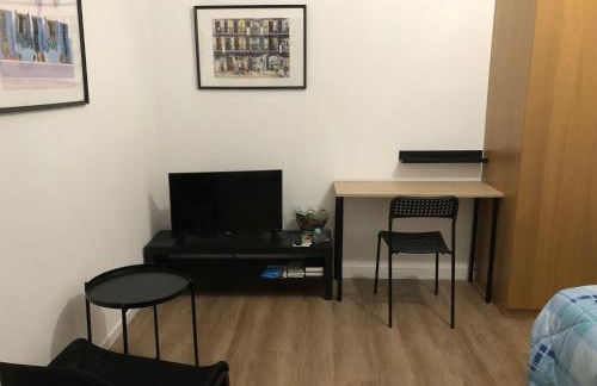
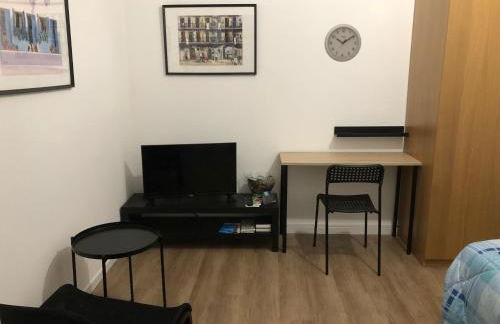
+ wall clock (342, 43)
